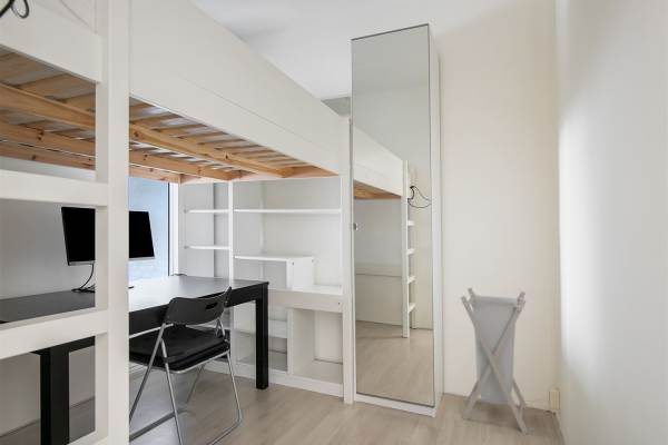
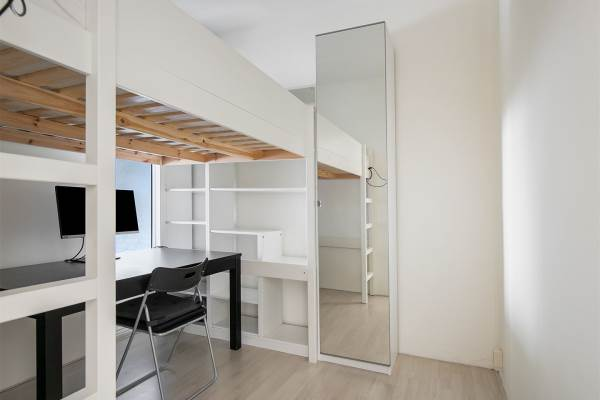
- laundry hamper (494, 354)
